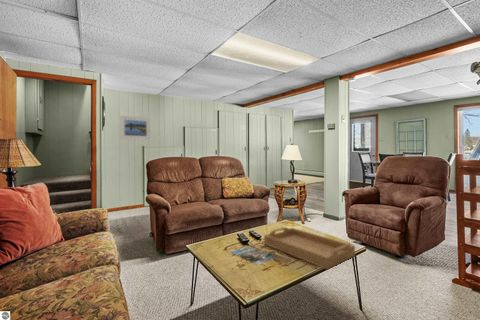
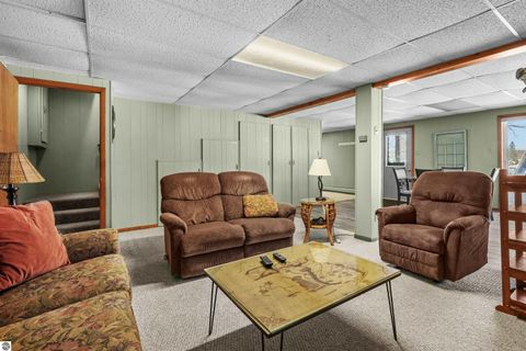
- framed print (135, 128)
- magazine (253, 254)
- serving tray (306, 243)
